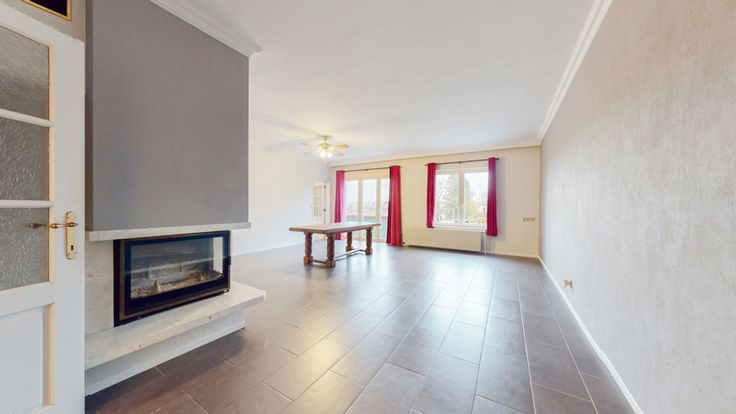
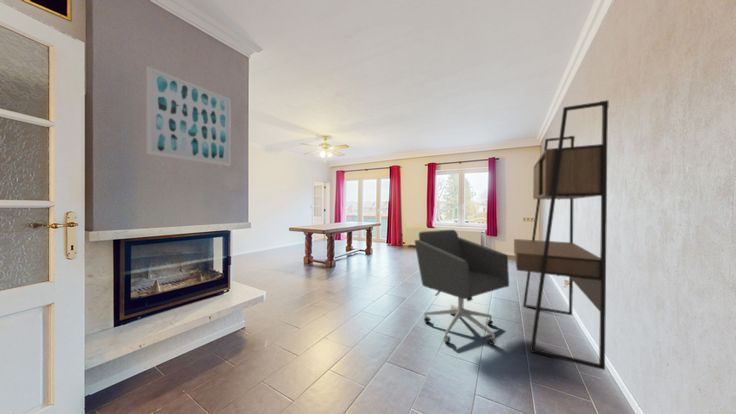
+ desk (549, 228)
+ office chair (459, 280)
+ wall art (194, 122)
